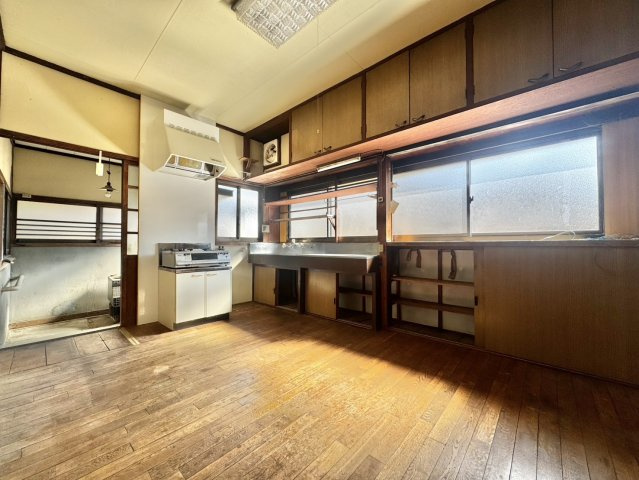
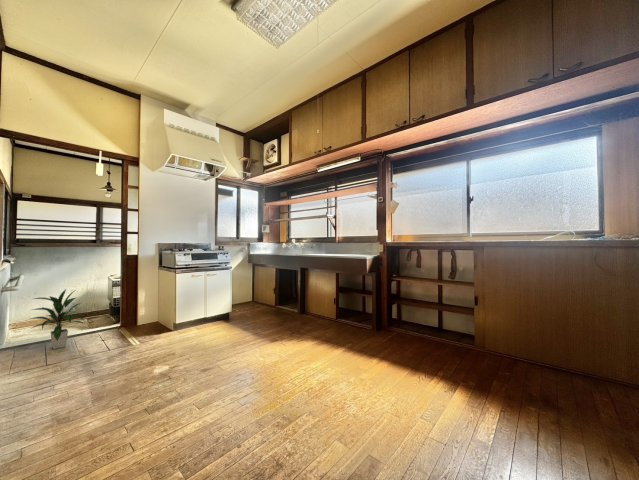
+ indoor plant (58, 318)
